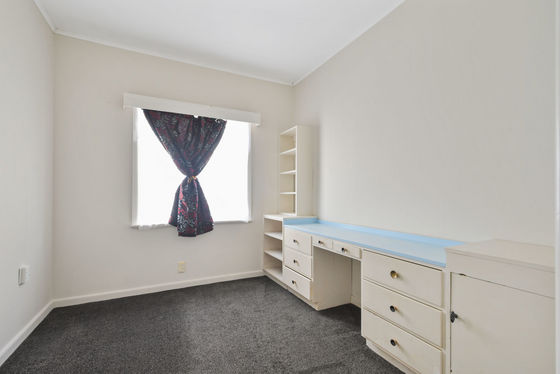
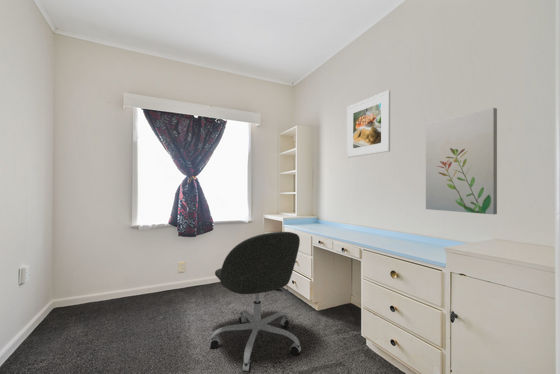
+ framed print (366, 127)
+ office chair (256, 283)
+ wall art (457, 164)
